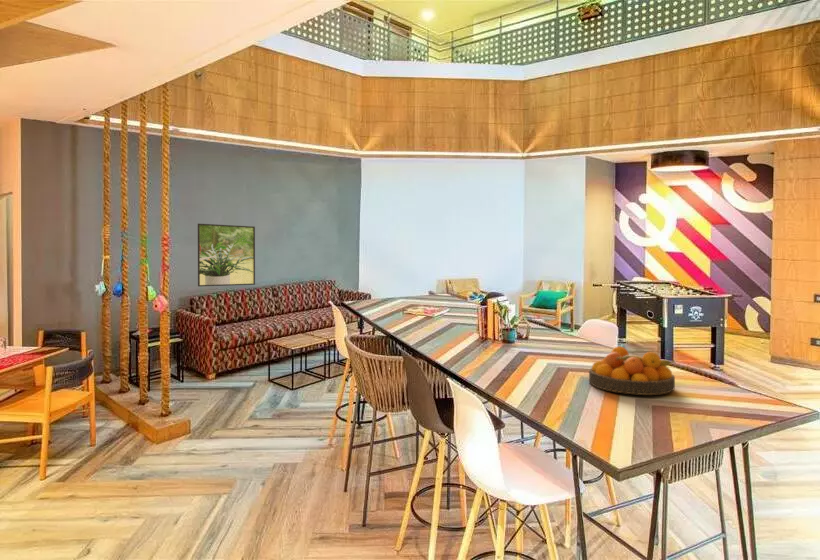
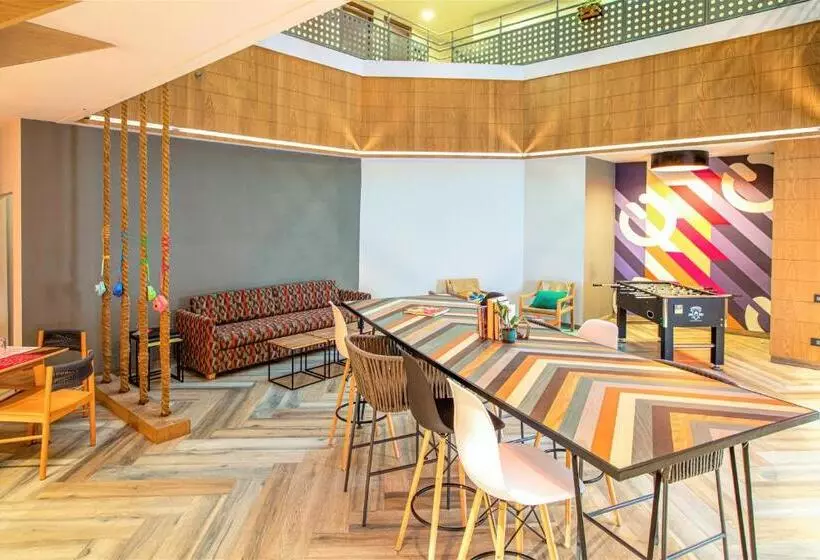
- fruit bowl (630, 367)
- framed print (227, 255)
